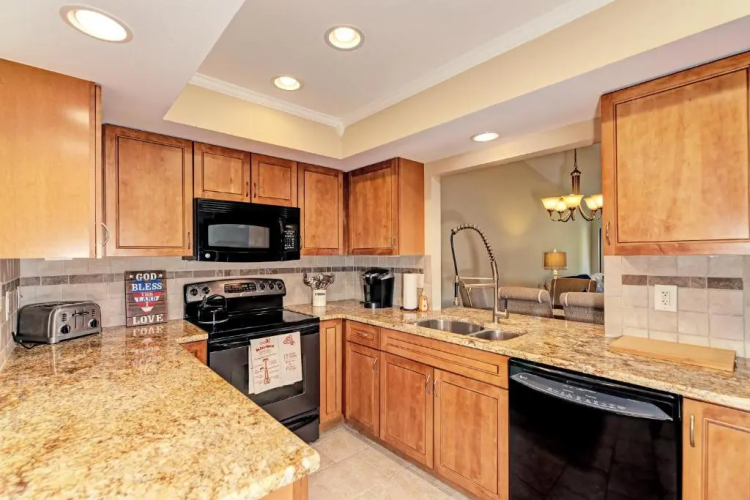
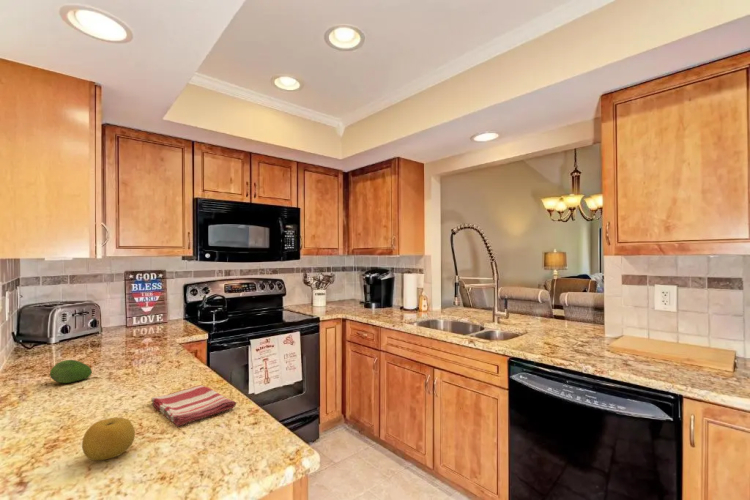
+ fruit (71, 370)
+ fruit (109, 437)
+ dish towel (192, 401)
